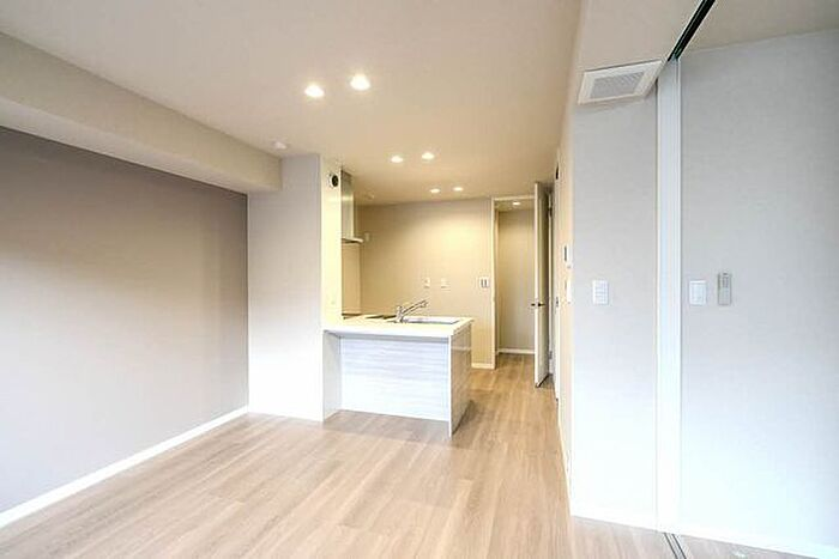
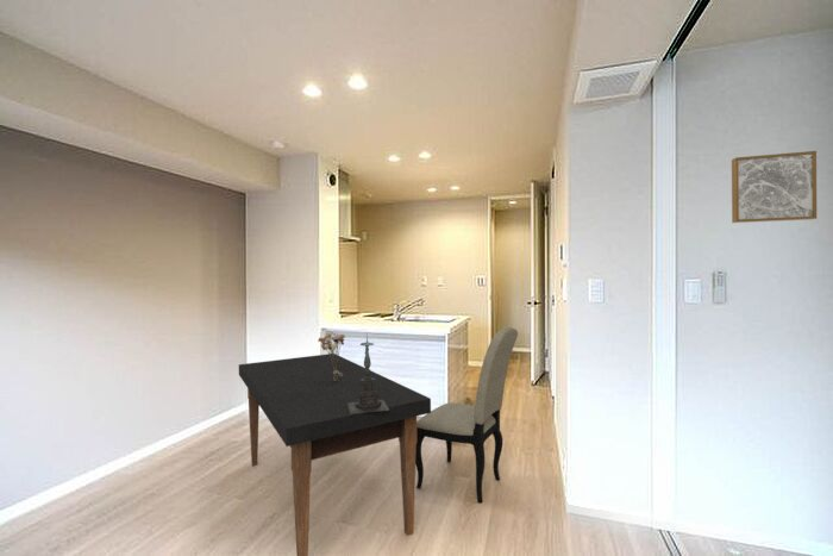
+ bouquet (332, 356)
+ candle holder (367, 369)
+ dining chair (462, 404)
+ dining table (318, 436)
+ wall art (772, 188)
